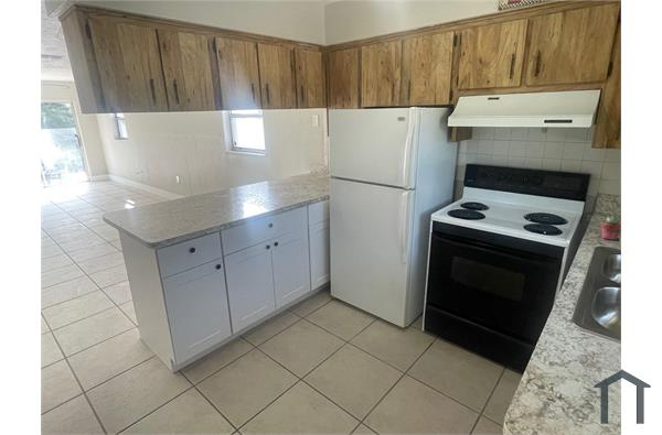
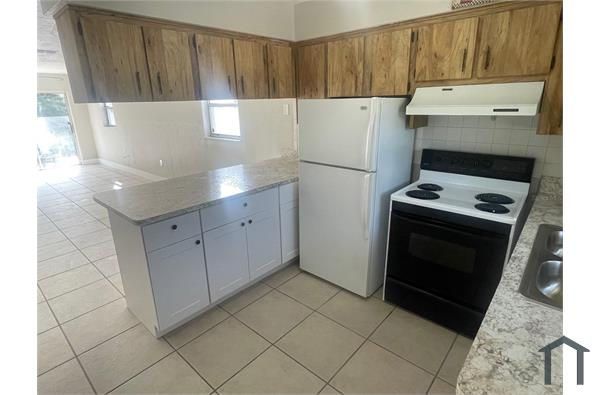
- potted succulent (610, 227)
